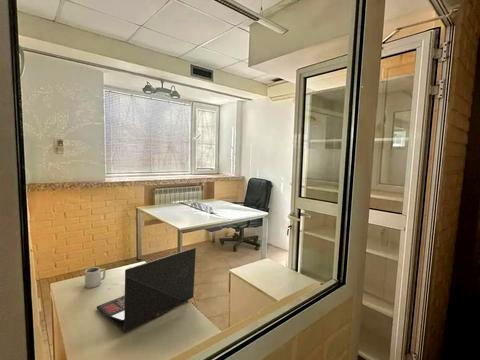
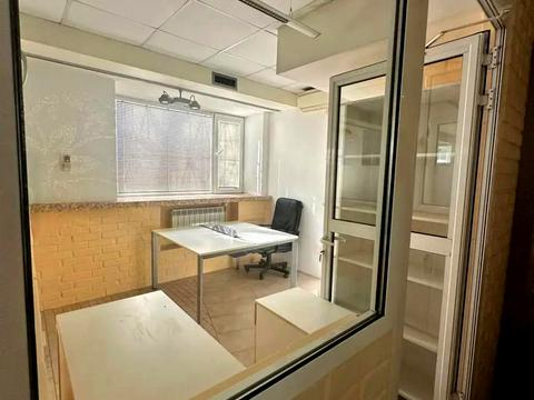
- laptop (147, 277)
- cup (95, 276)
